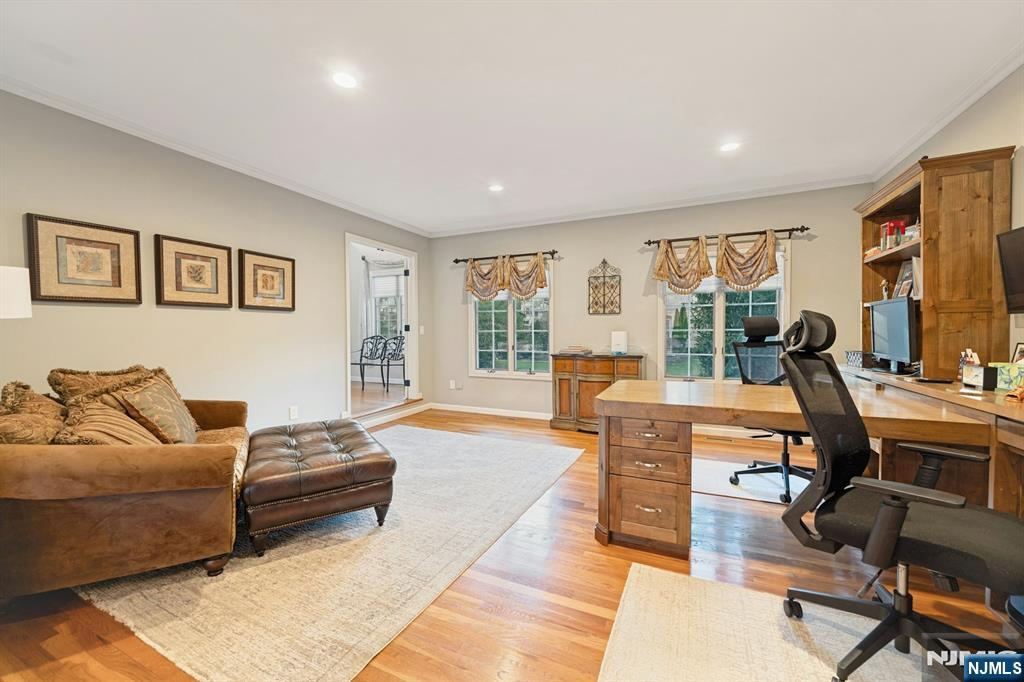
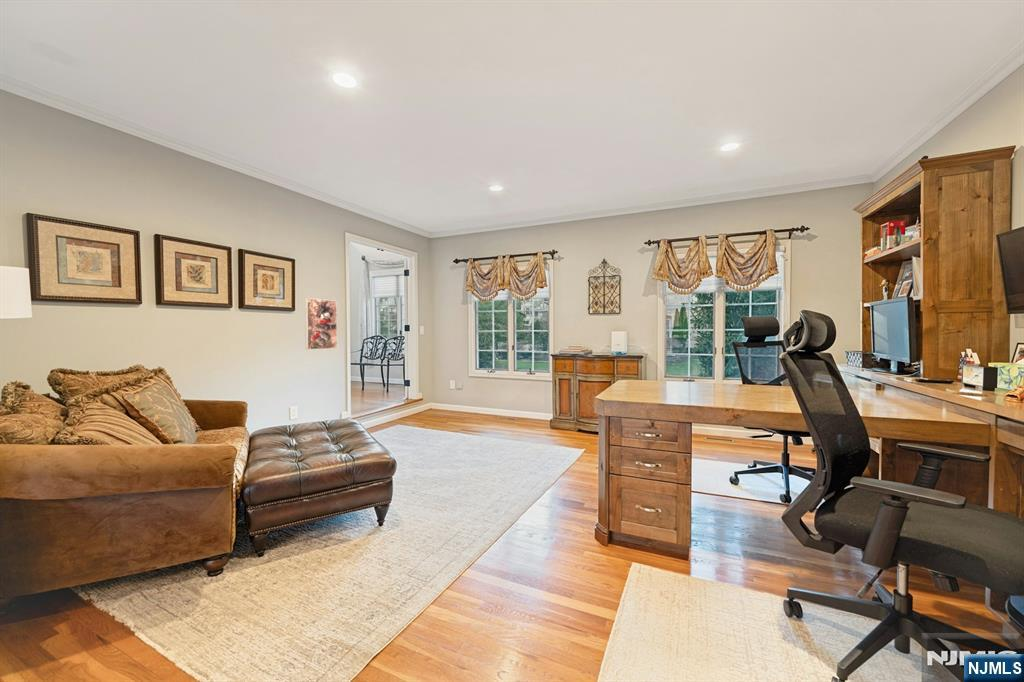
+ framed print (321, 324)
